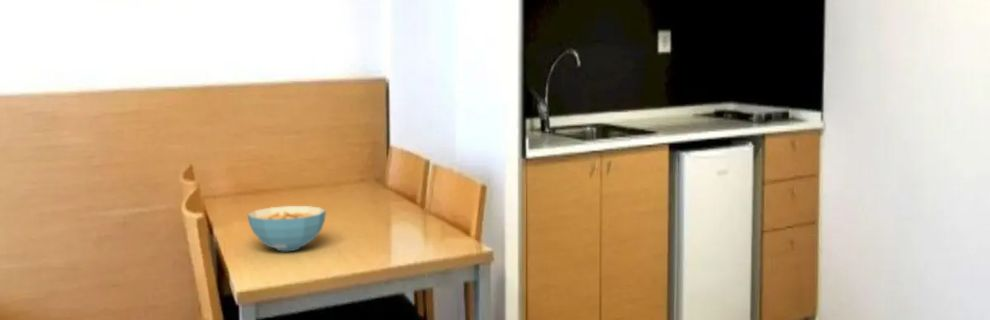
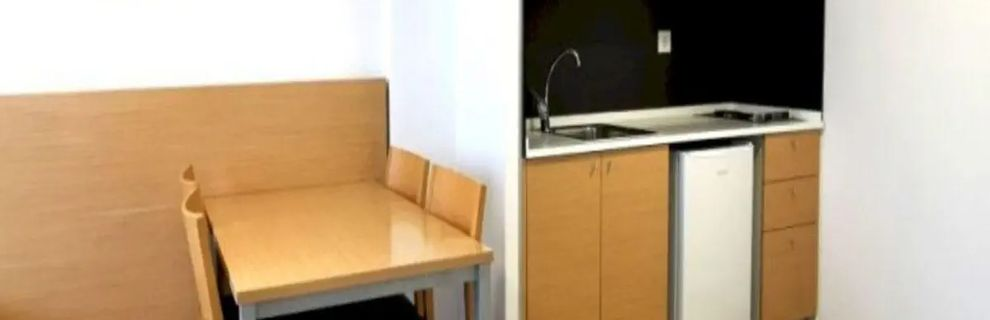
- cereal bowl (287, 230)
